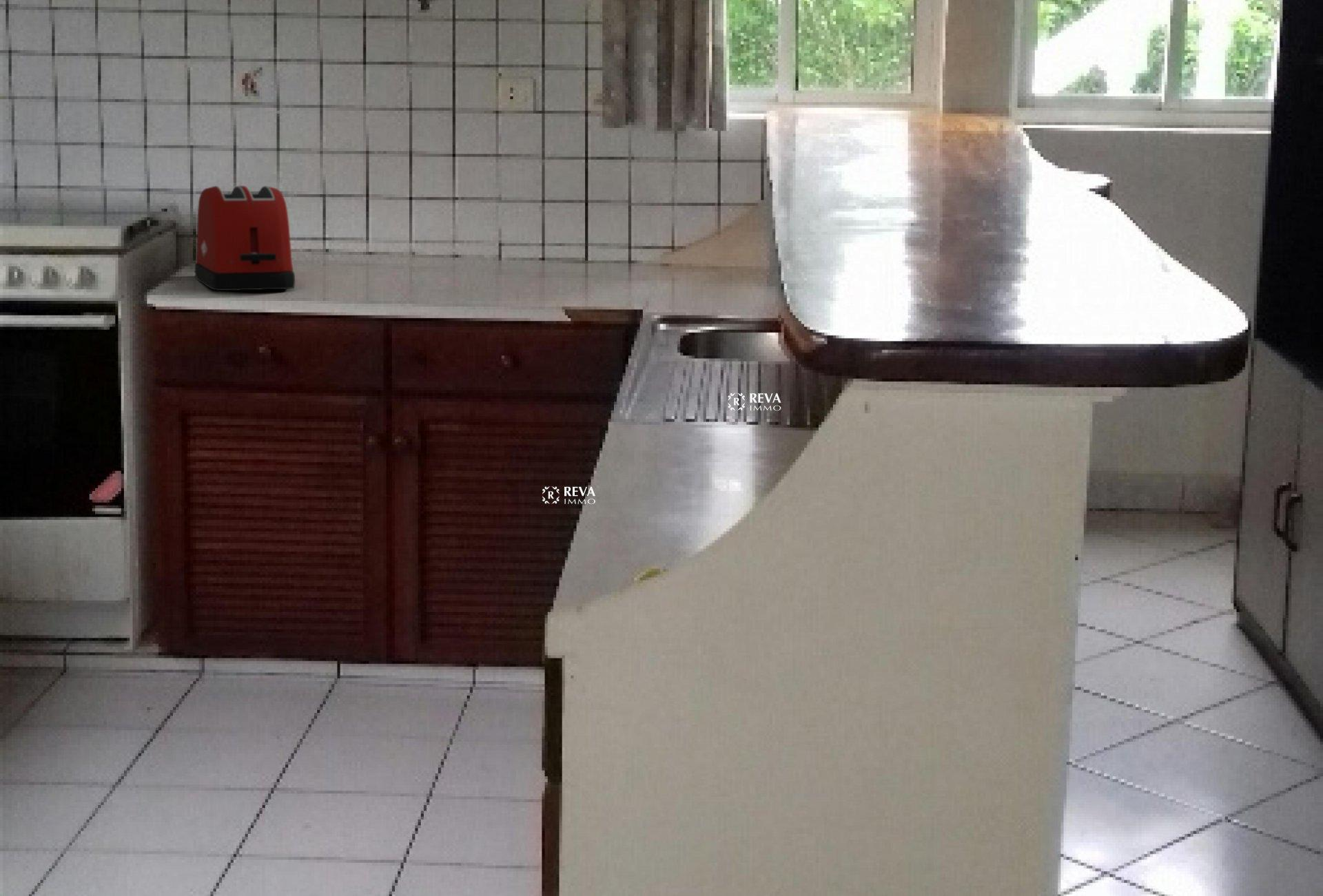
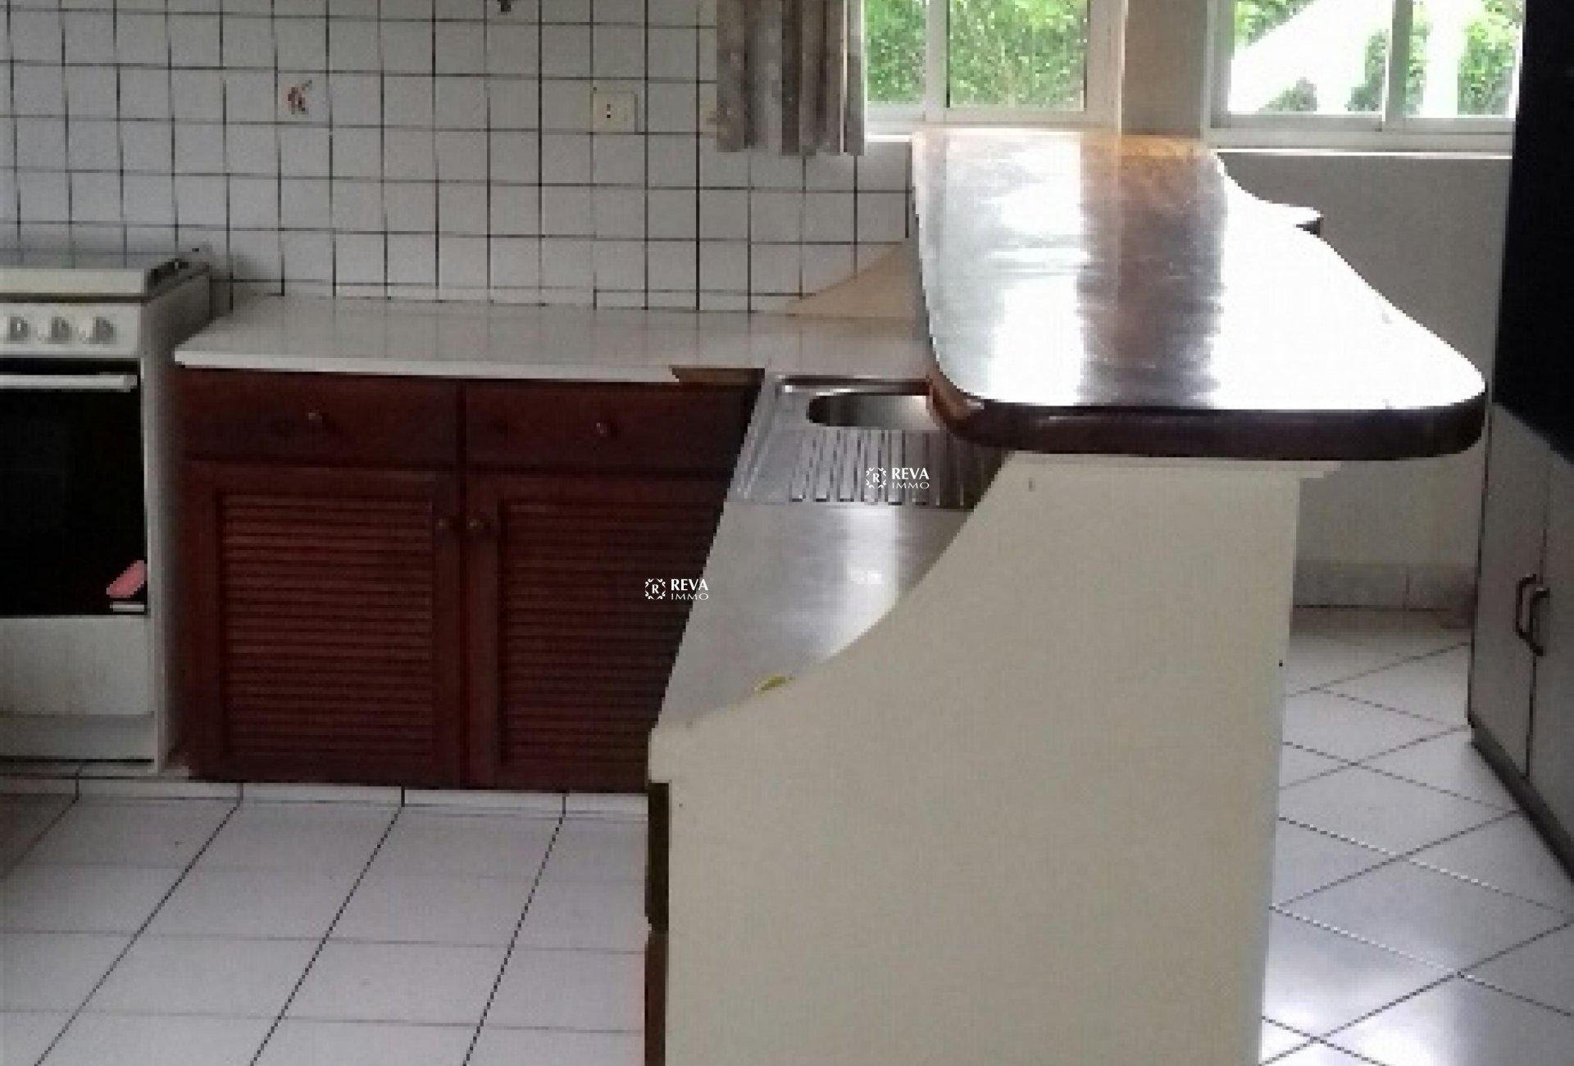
- toaster (243, 234)
